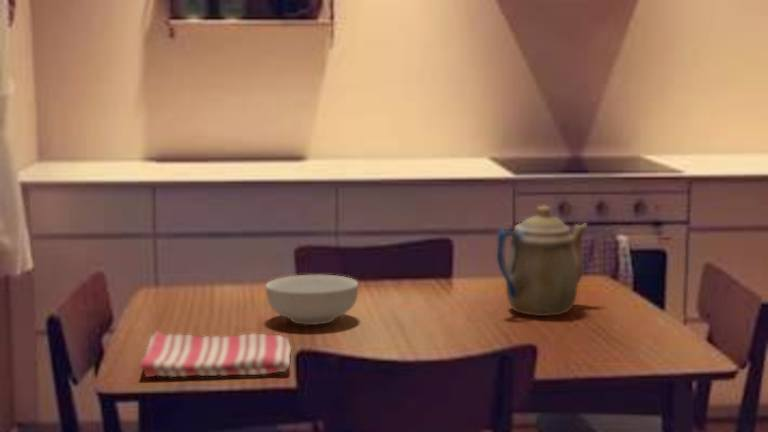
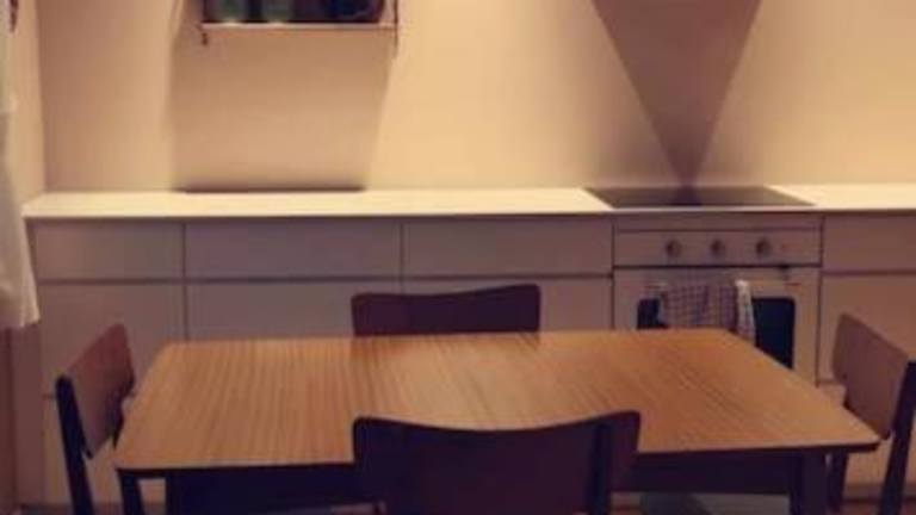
- dish towel (218, 352)
- cereal bowl (312, 301)
- teapot (541, 258)
